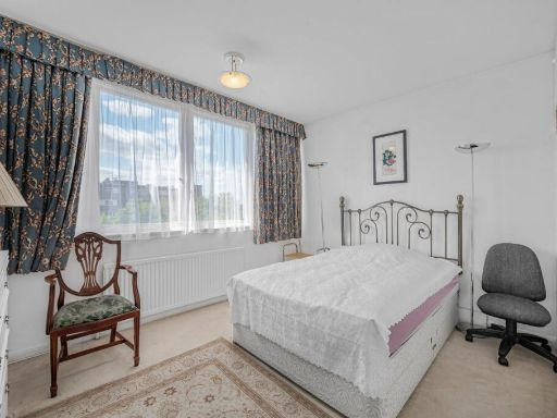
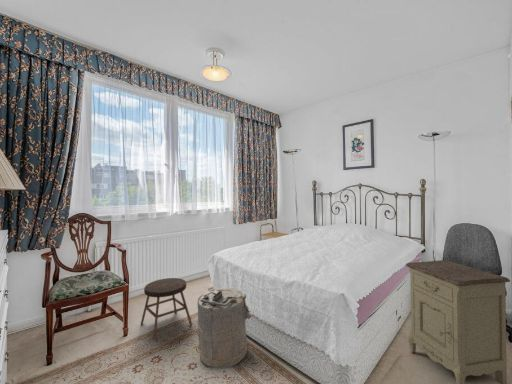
+ stool (164, 302)
+ nightstand (448, 318)
+ laundry hamper (222, 320)
